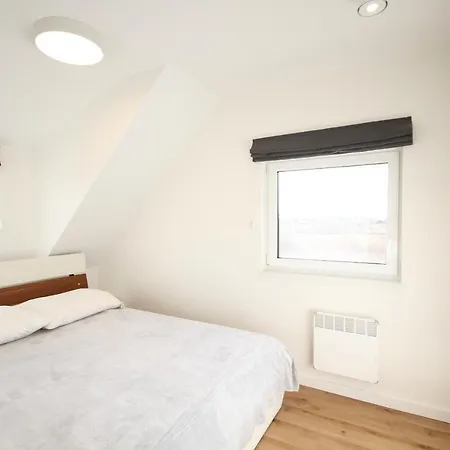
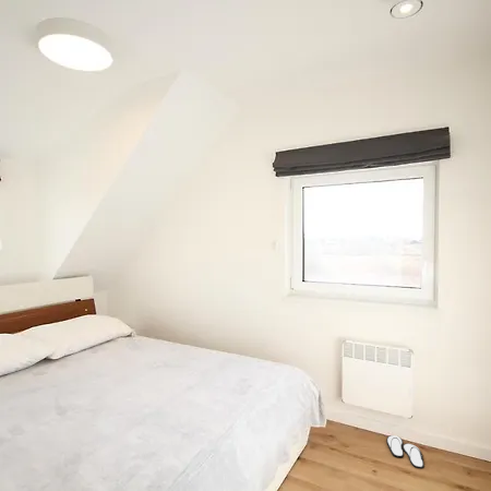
+ slippers (404, 446)
